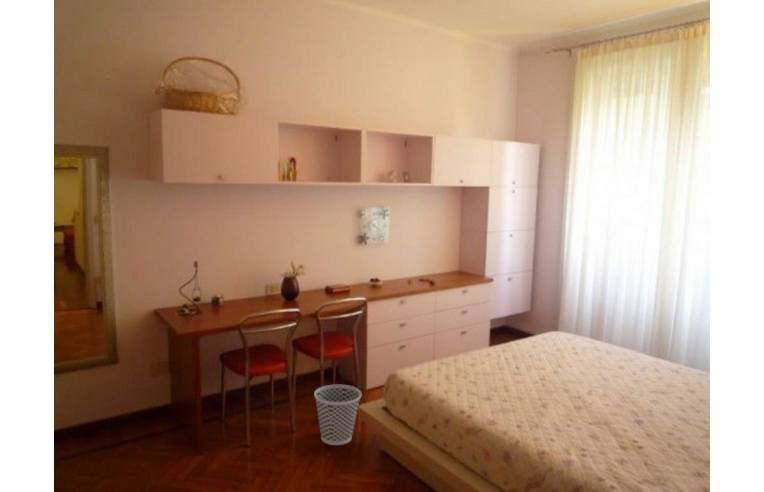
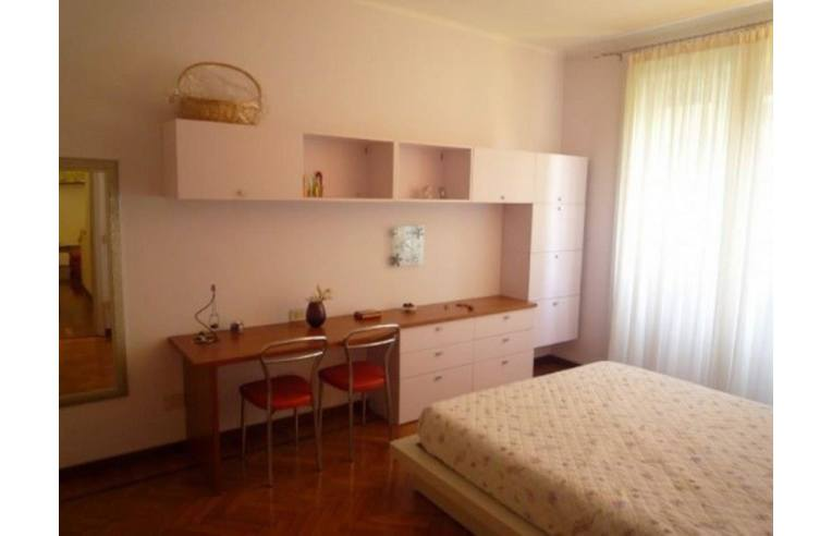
- wastebasket (337, 415)
